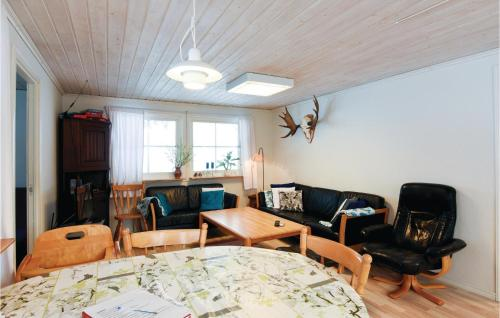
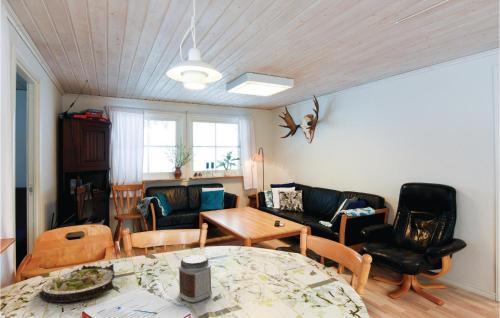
+ salad plate (79, 280)
+ jar (195, 276)
